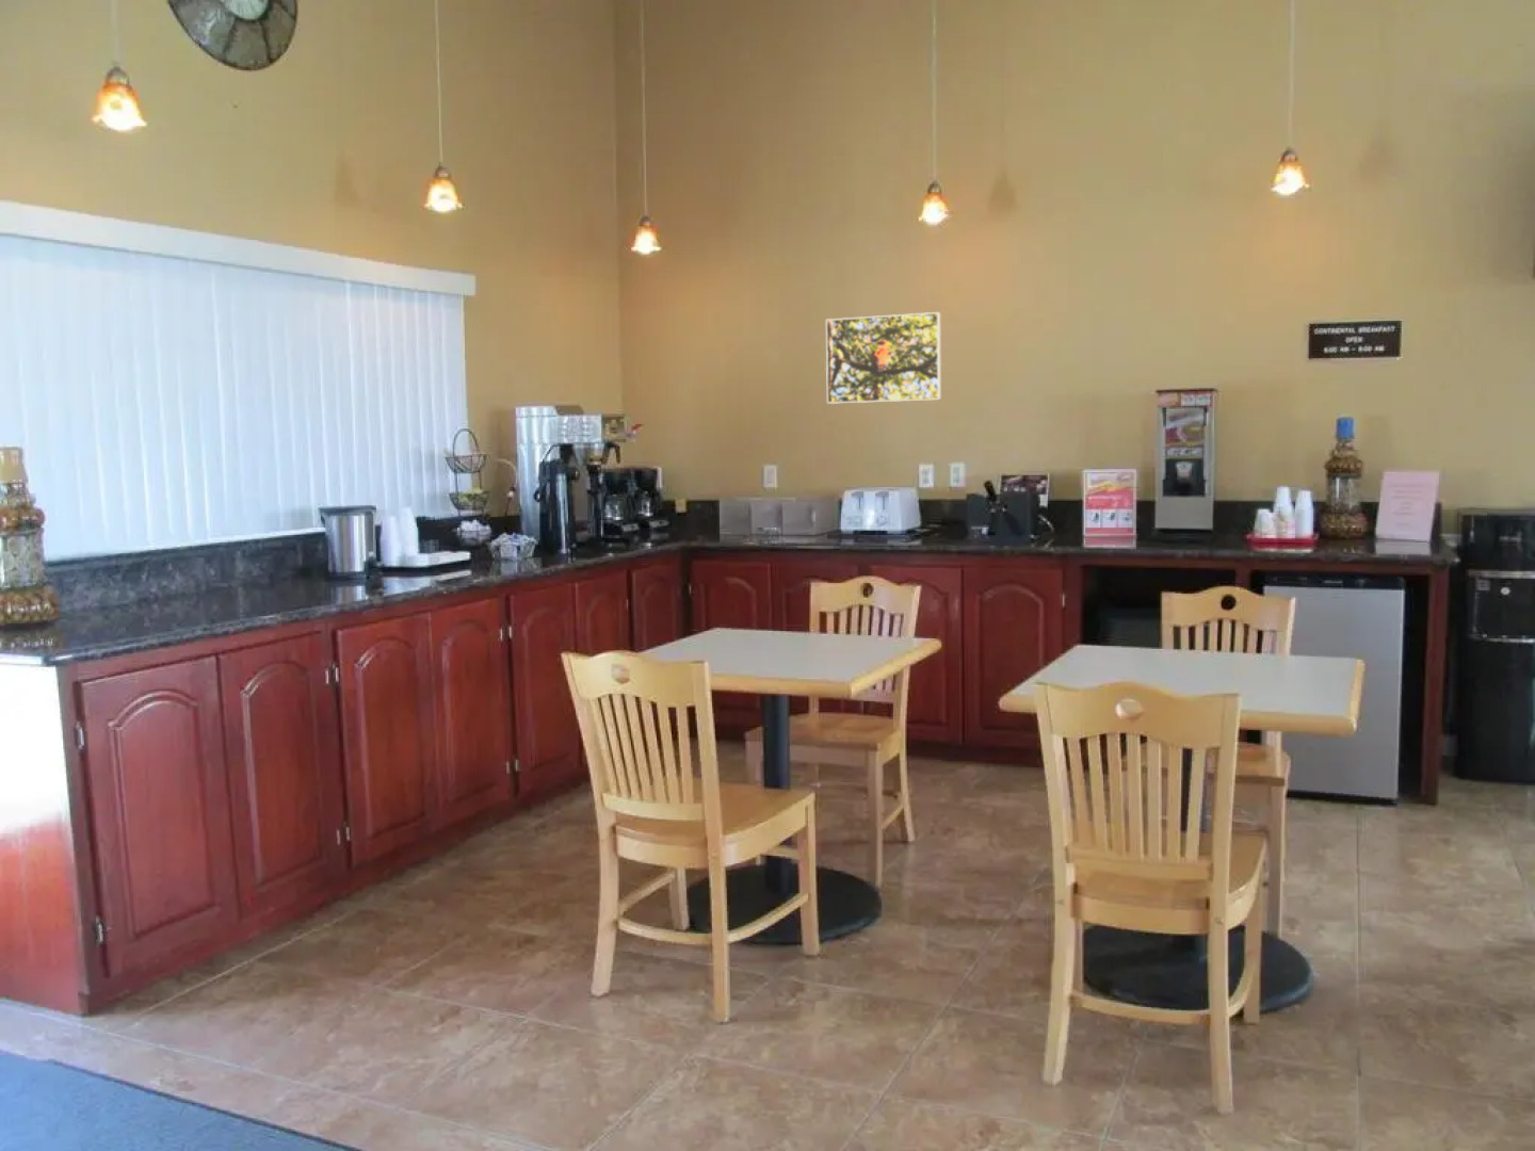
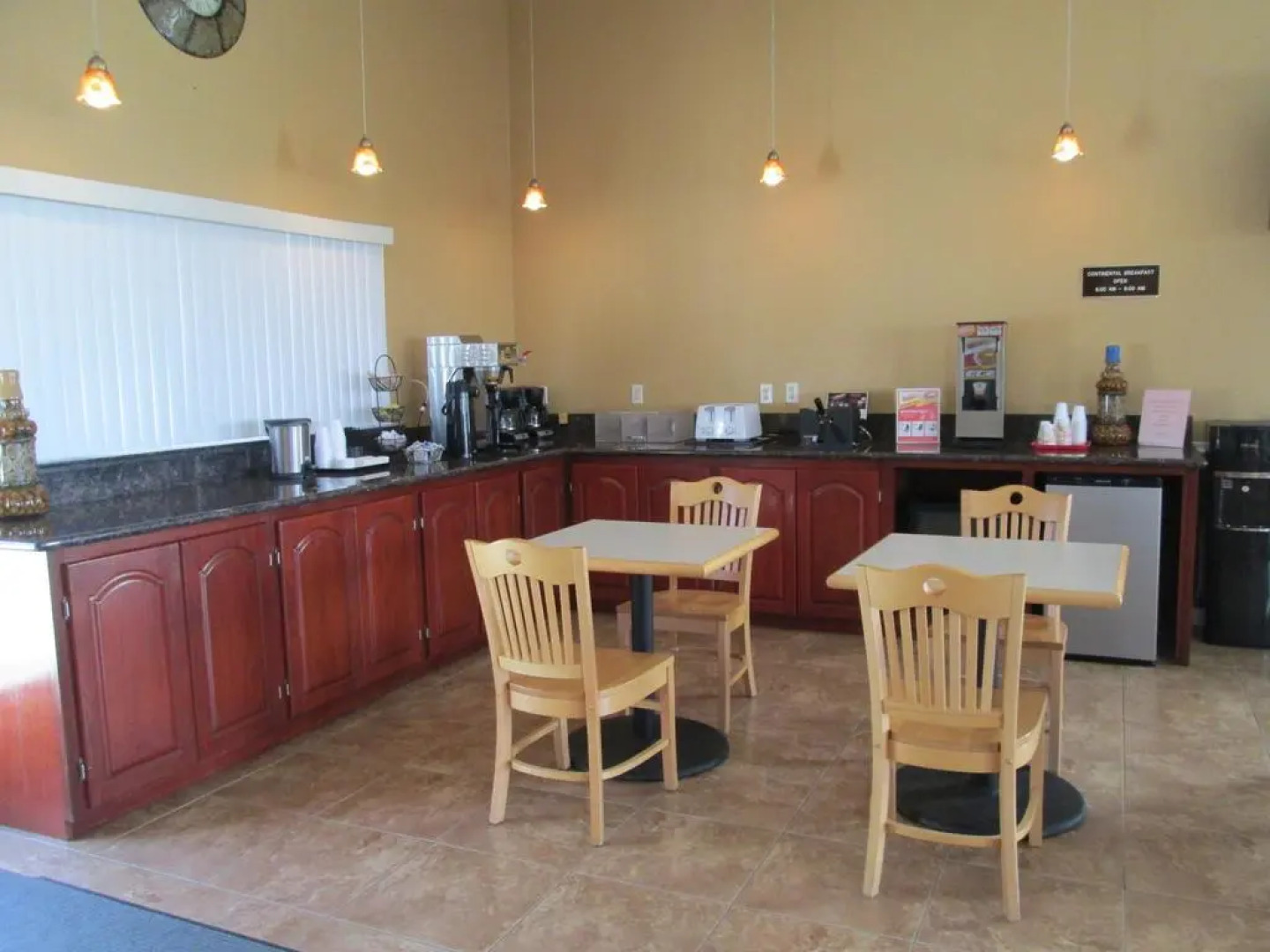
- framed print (882, 358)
